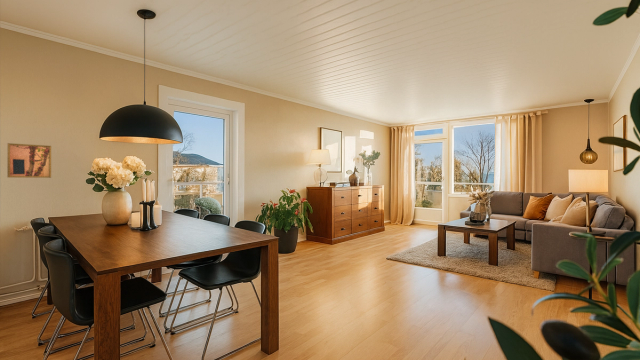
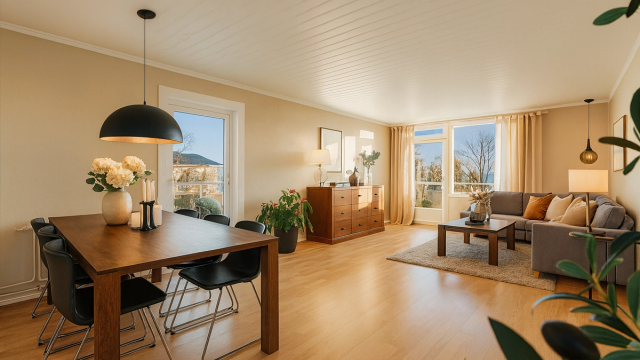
- wall art (30, 161)
